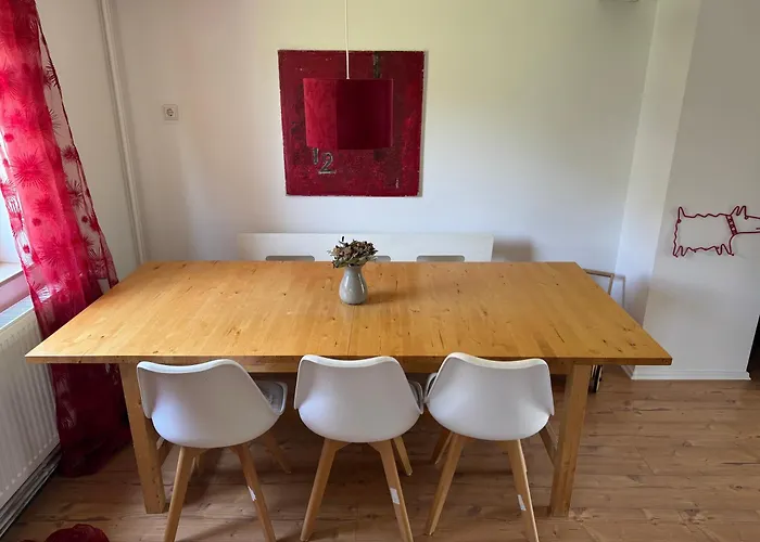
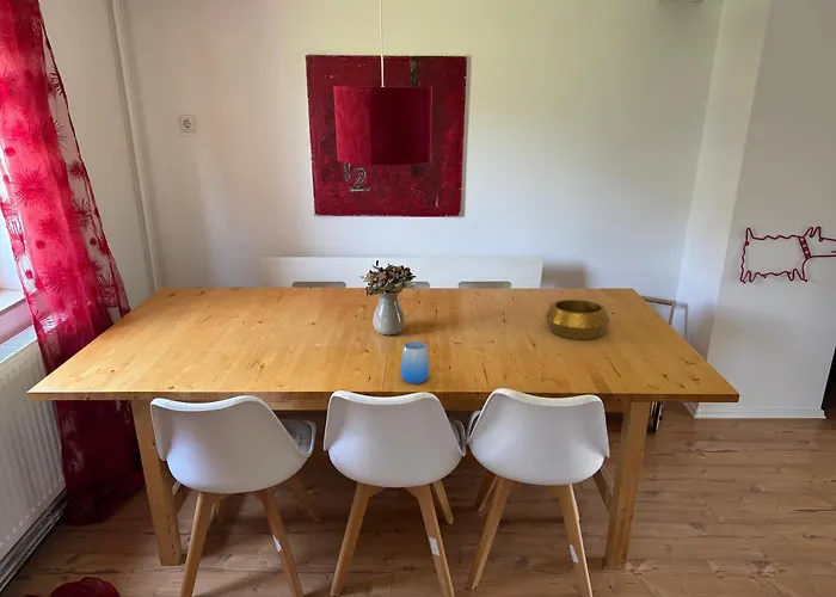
+ decorative bowl (577, 318)
+ cup (414, 362)
